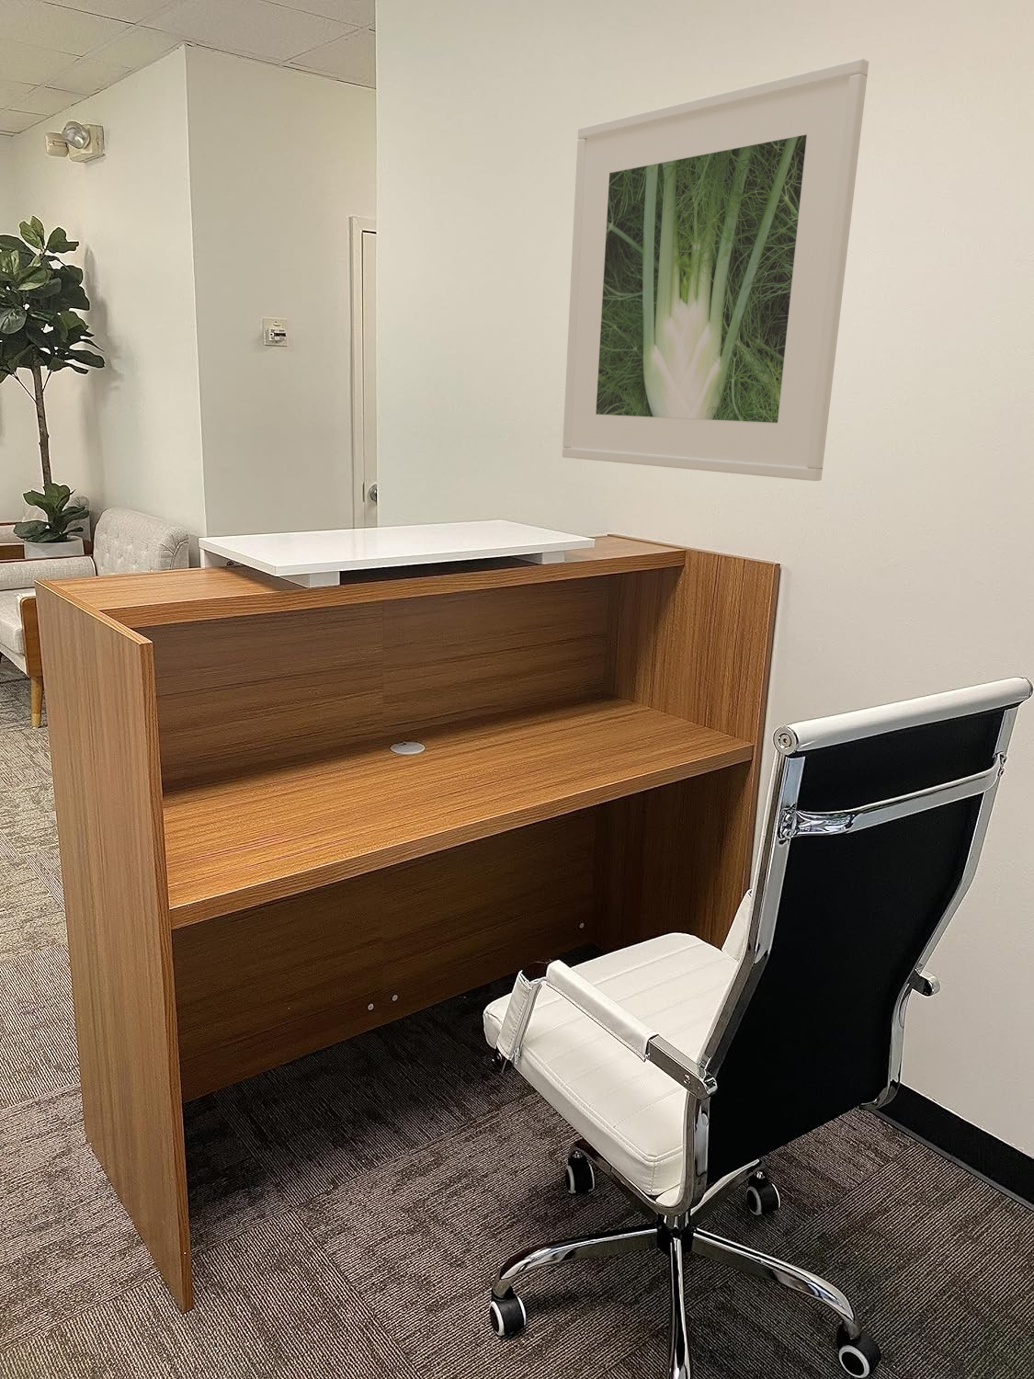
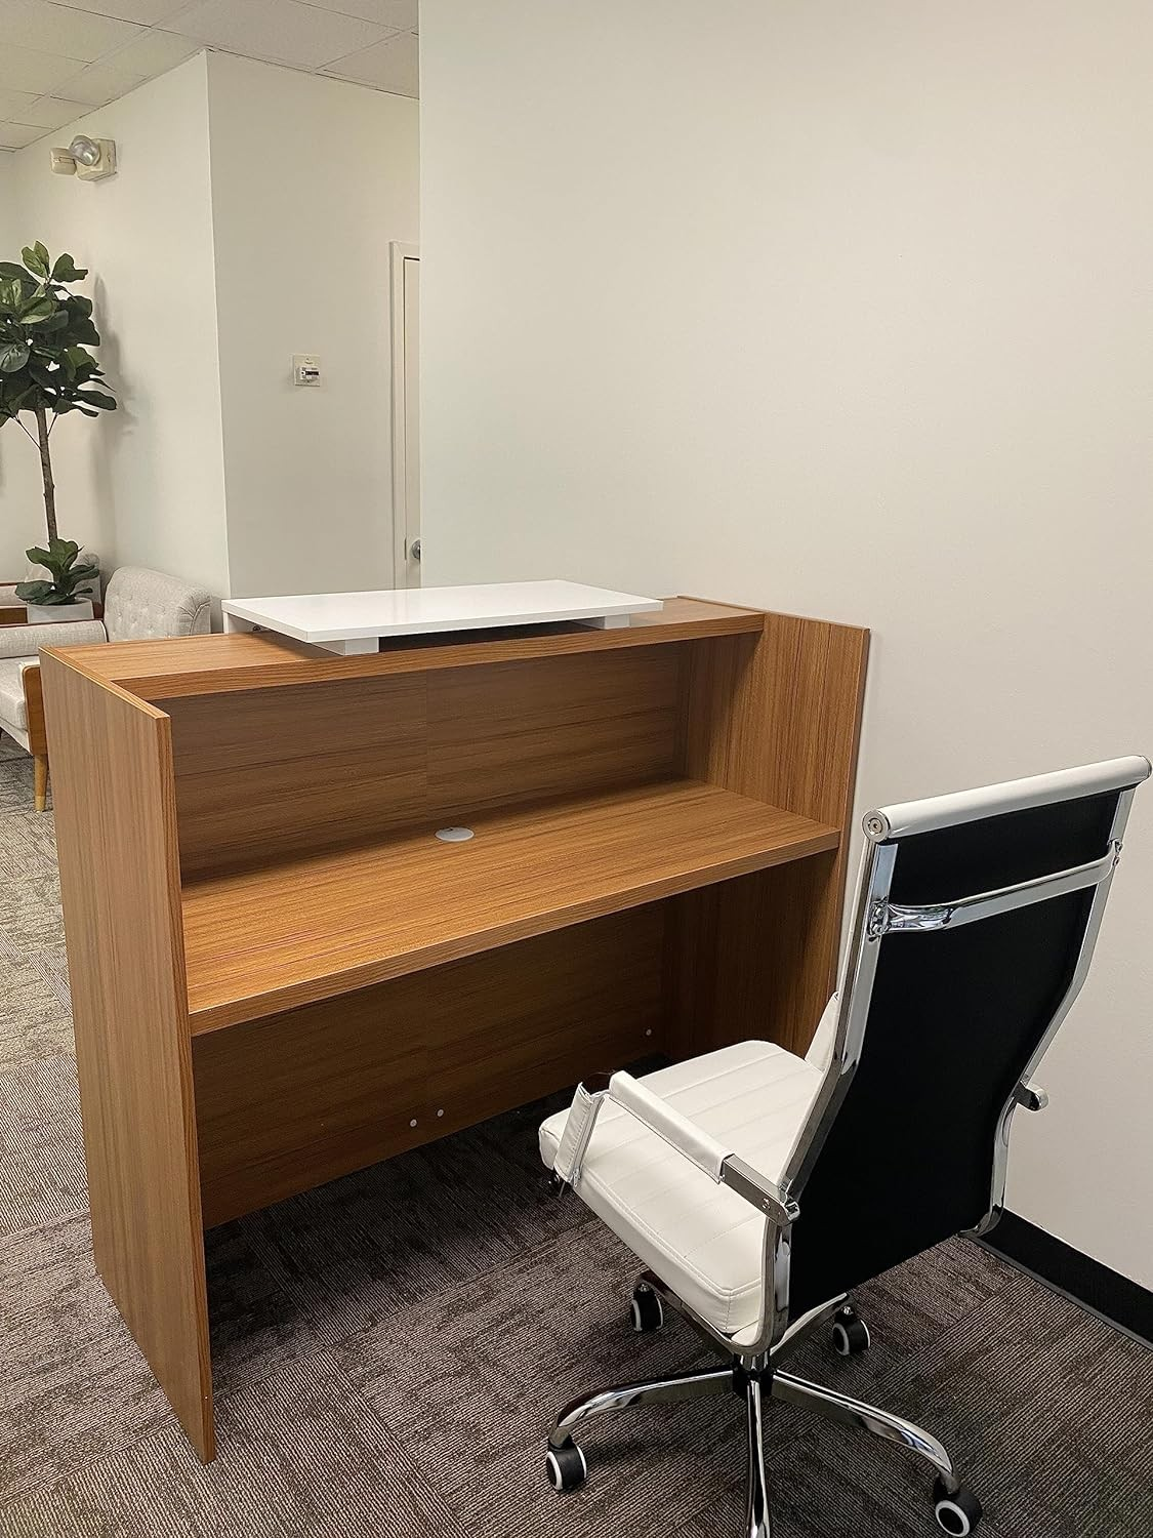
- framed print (691, 291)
